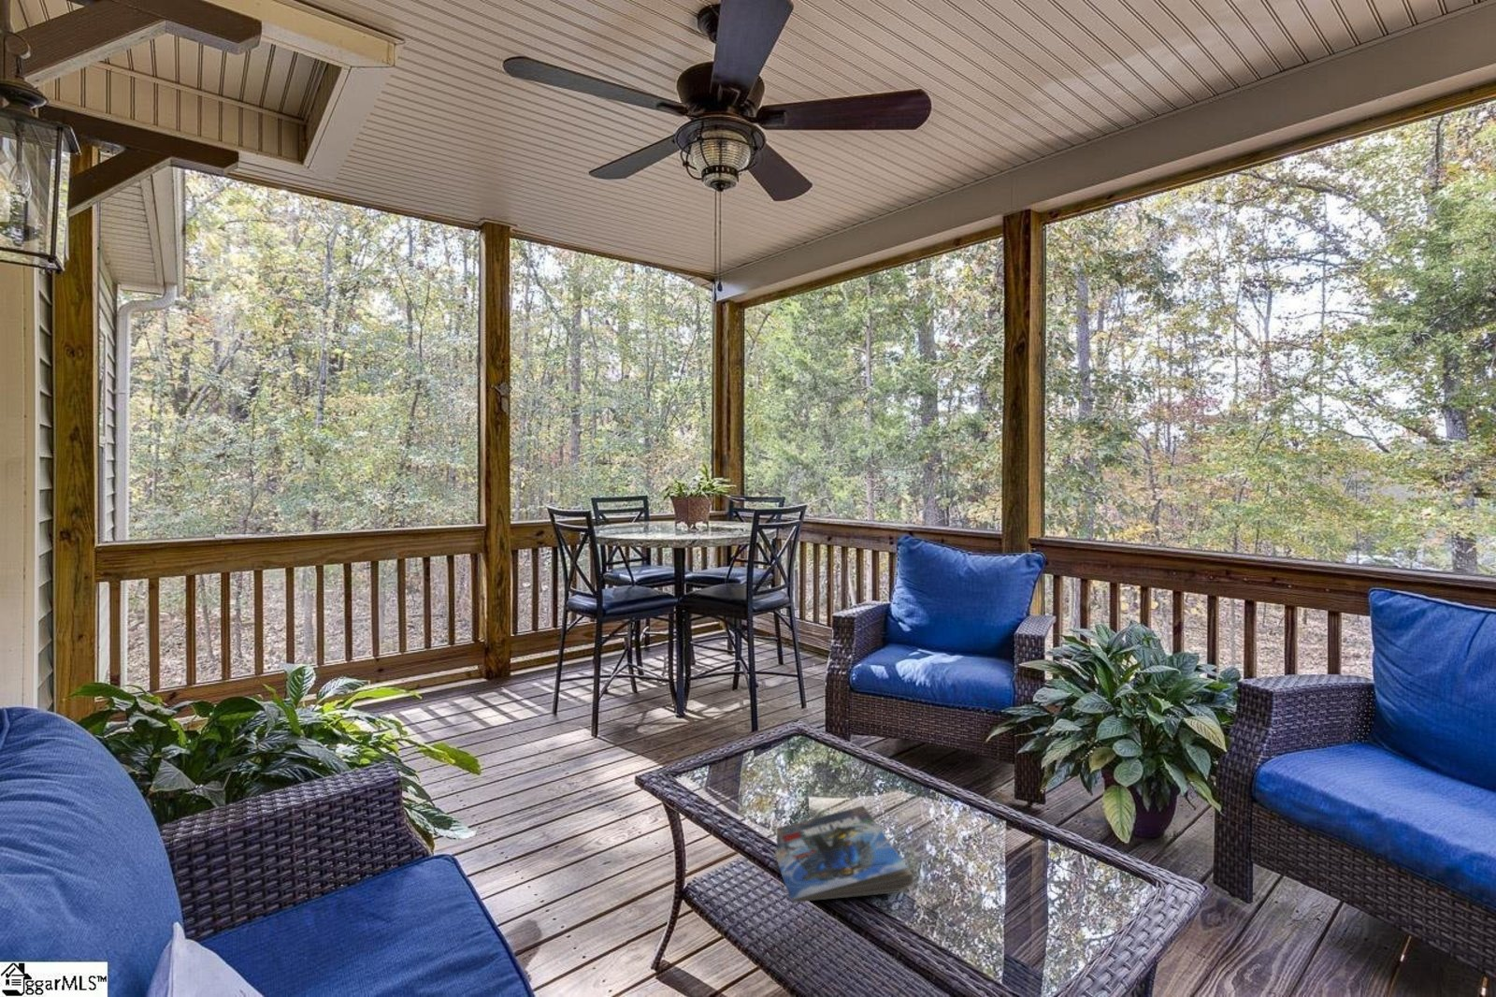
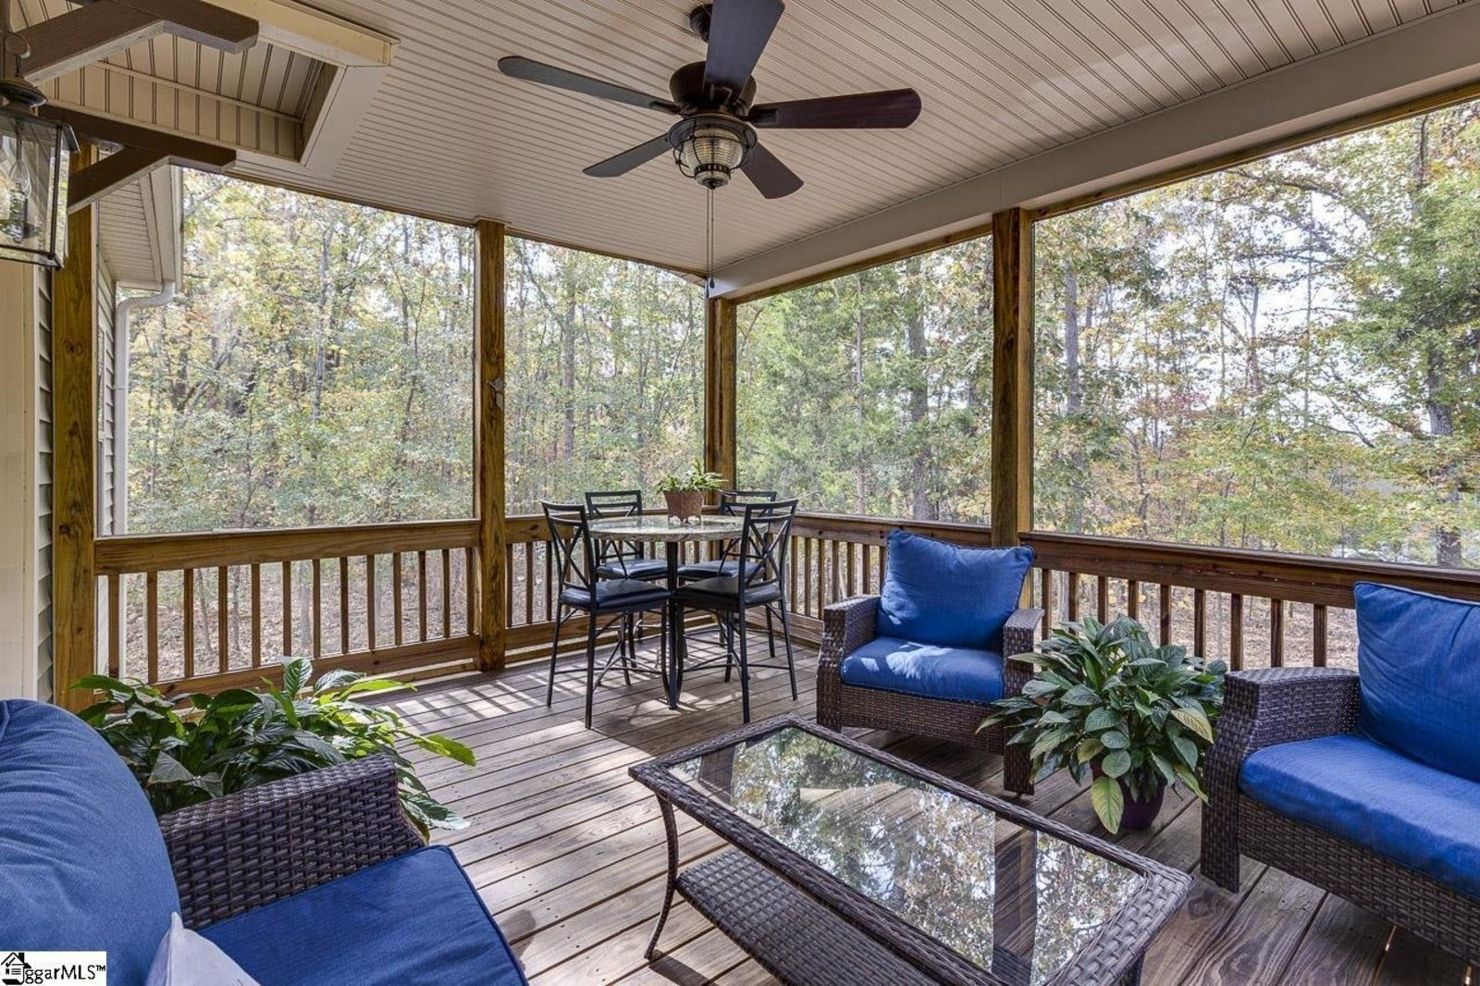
- magazine (834, 848)
